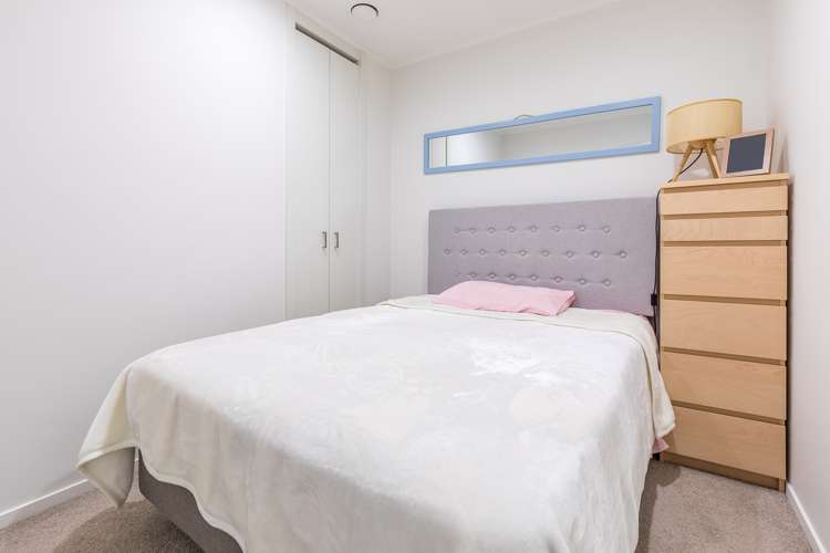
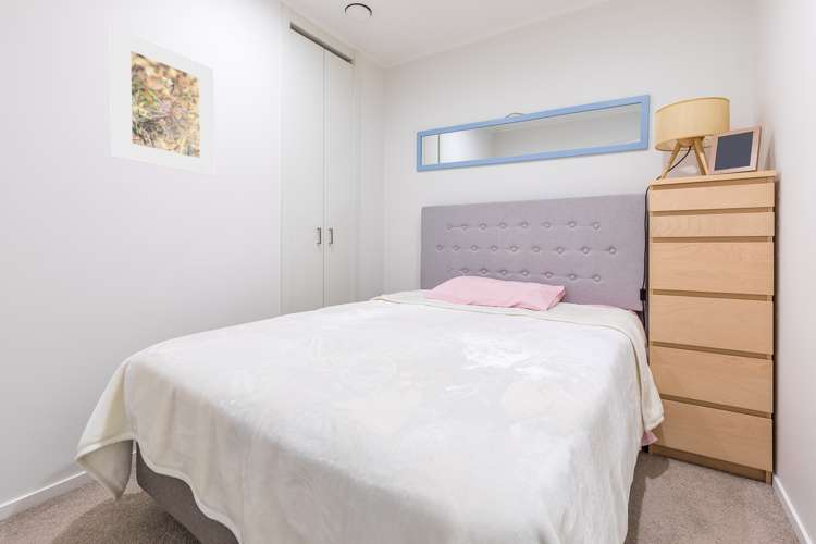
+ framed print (166, 108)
